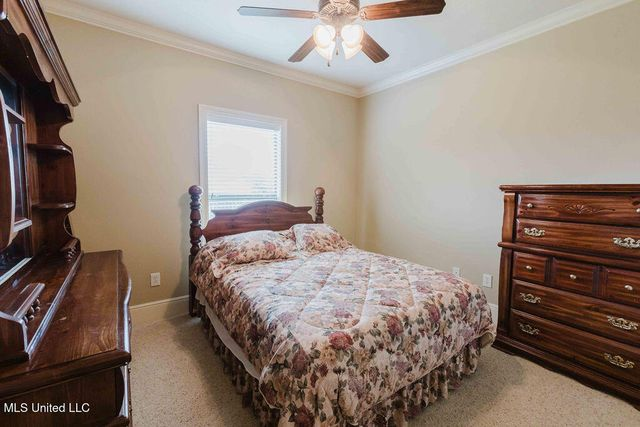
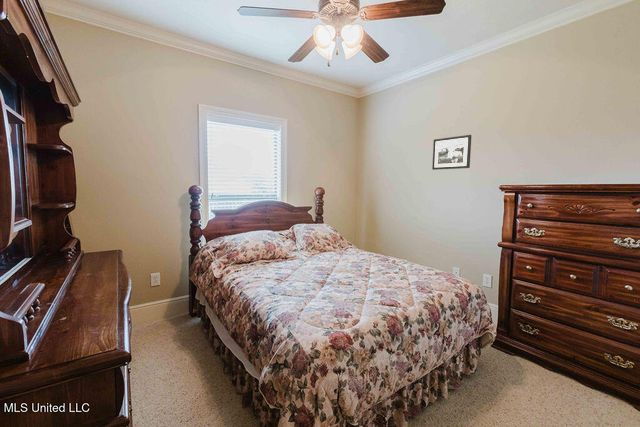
+ picture frame (450, 153)
